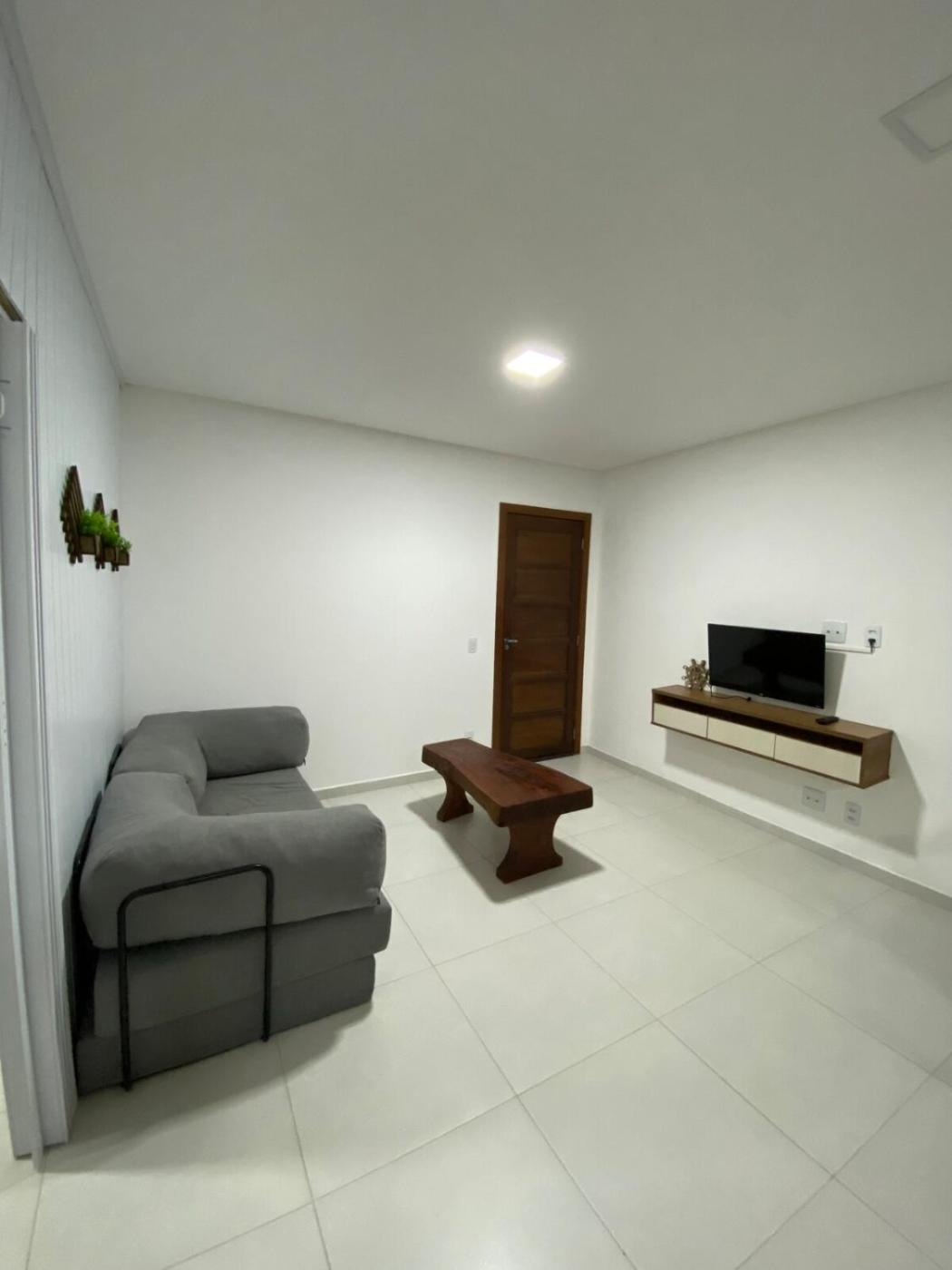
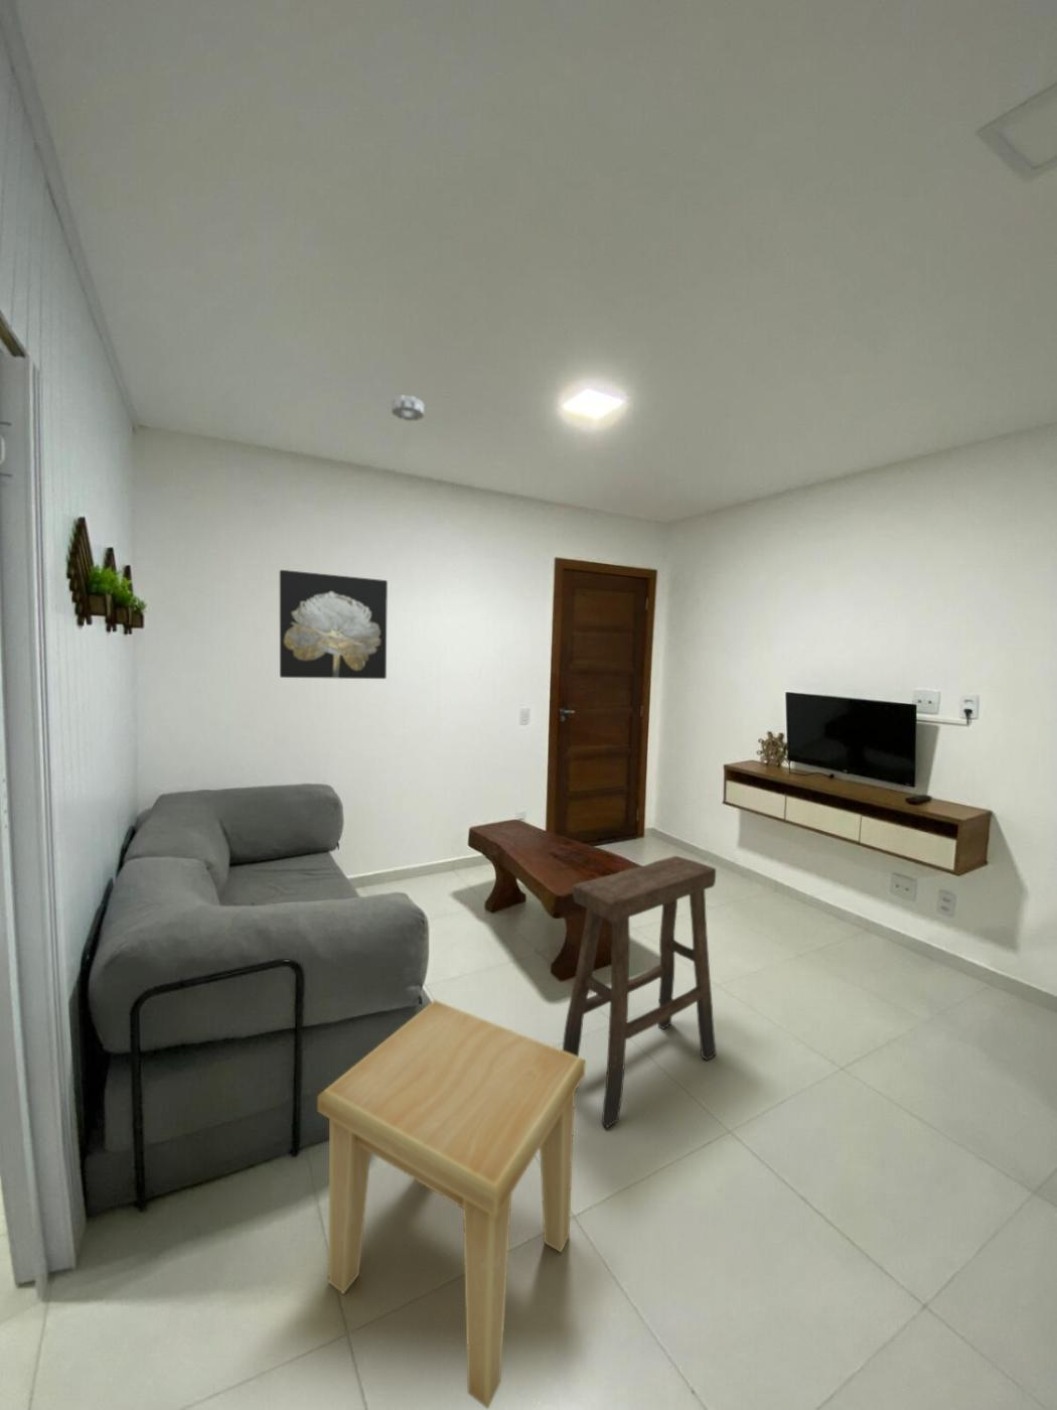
+ stool (645, 973)
+ wall art (335, 626)
+ side table (456, 1166)
+ smoke detector (407, 406)
